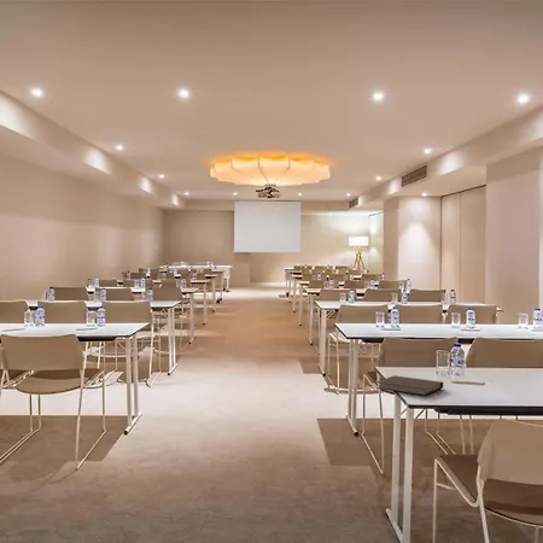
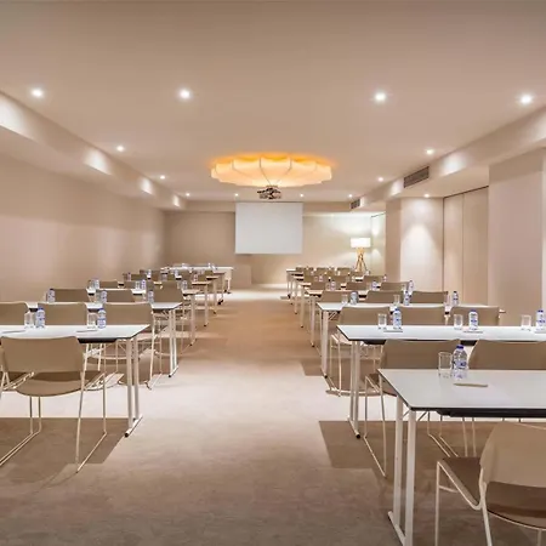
- notebook (409, 384)
